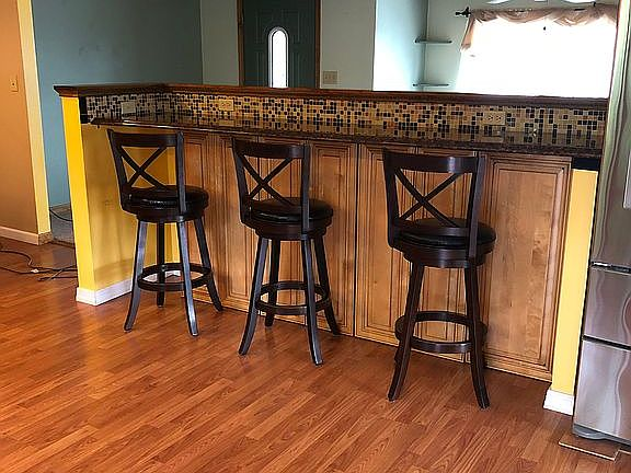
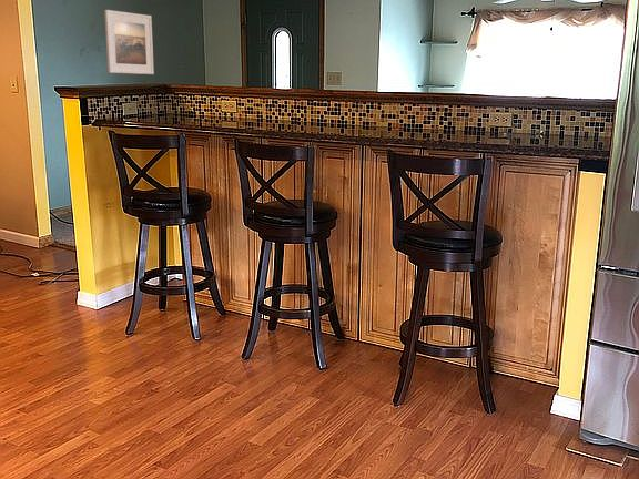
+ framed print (130, 43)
